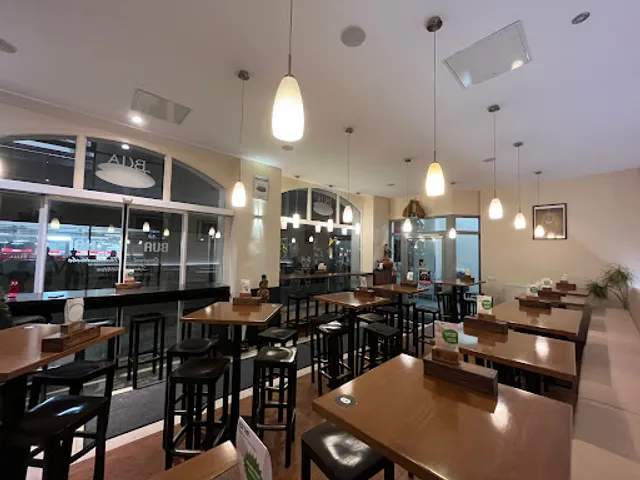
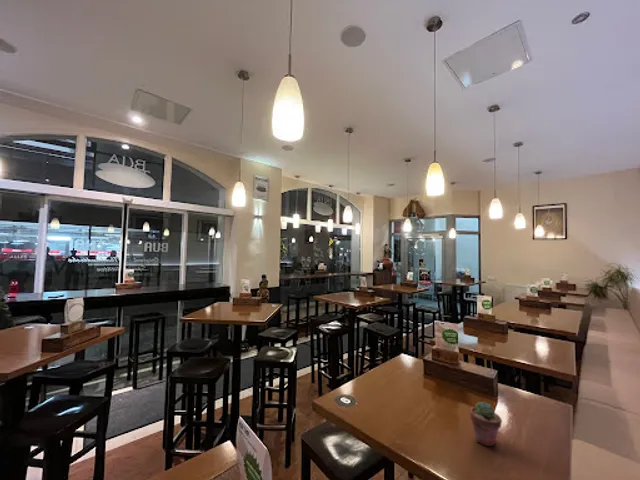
+ potted succulent (485, 421)
